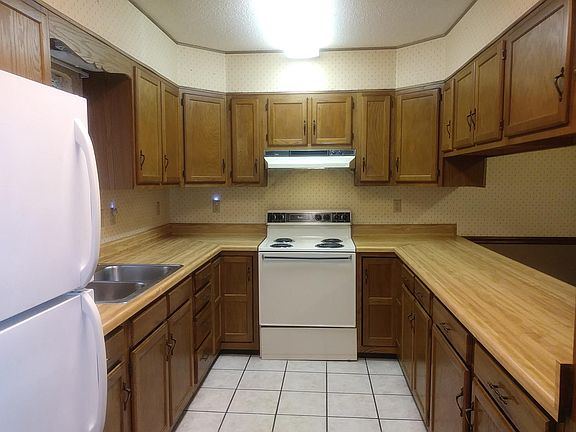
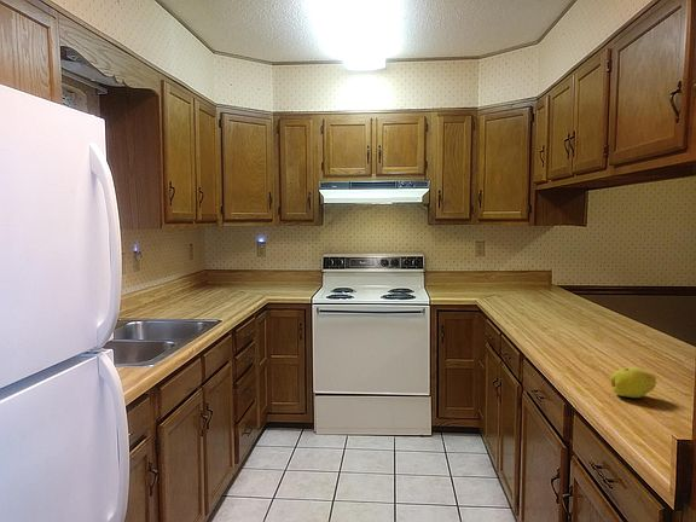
+ fruit (633, 382)
